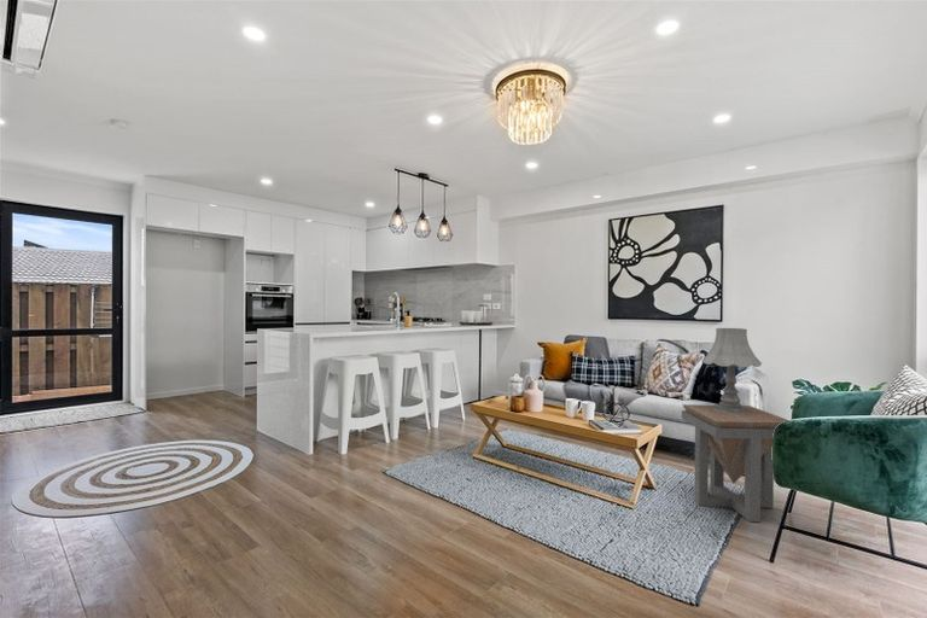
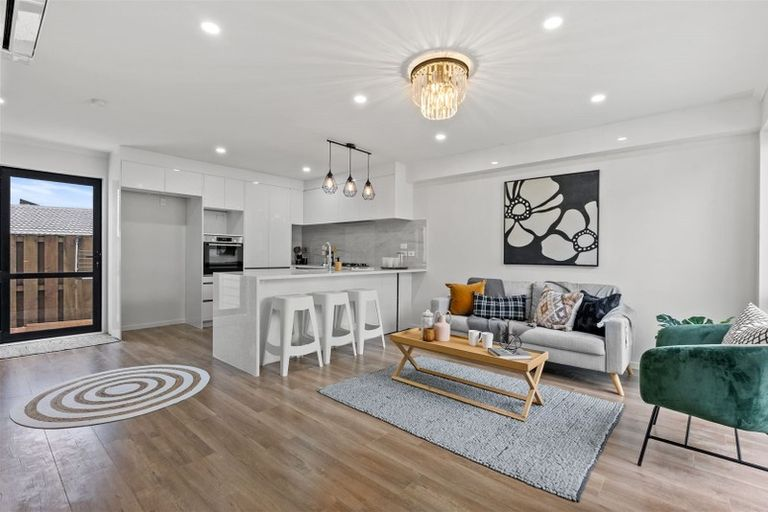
- table lamp (730, 368)
- side table (733, 459)
